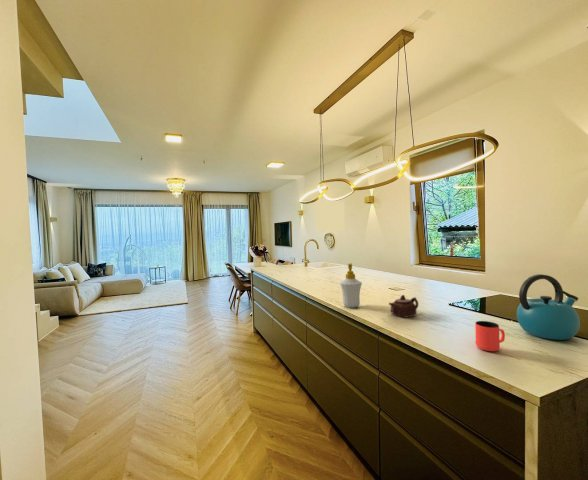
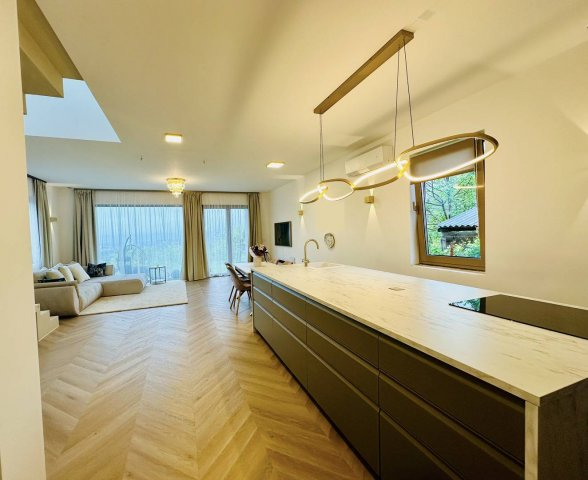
- soap bottle (350, 285)
- cup (491, 335)
- teapot (404, 304)
- kettle (548, 304)
